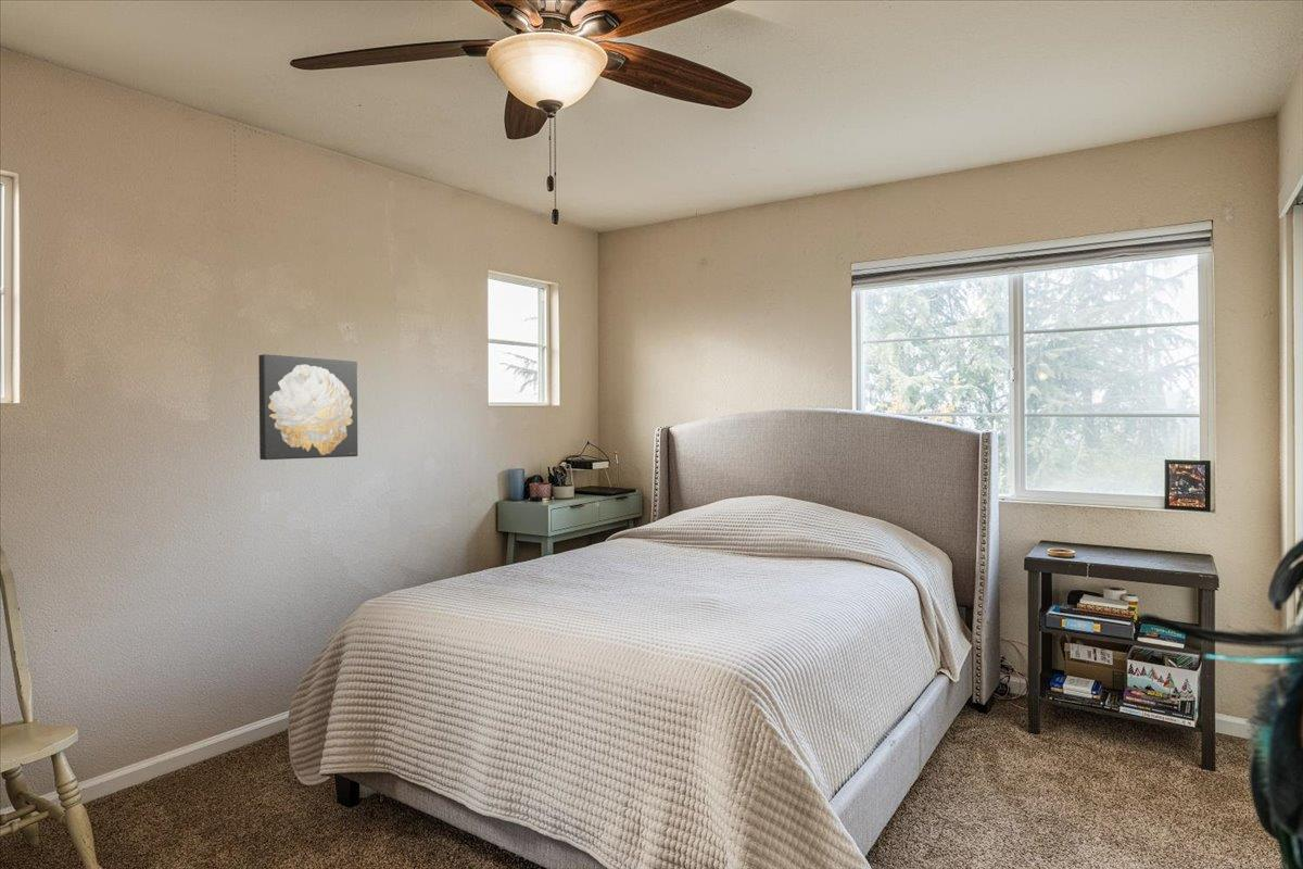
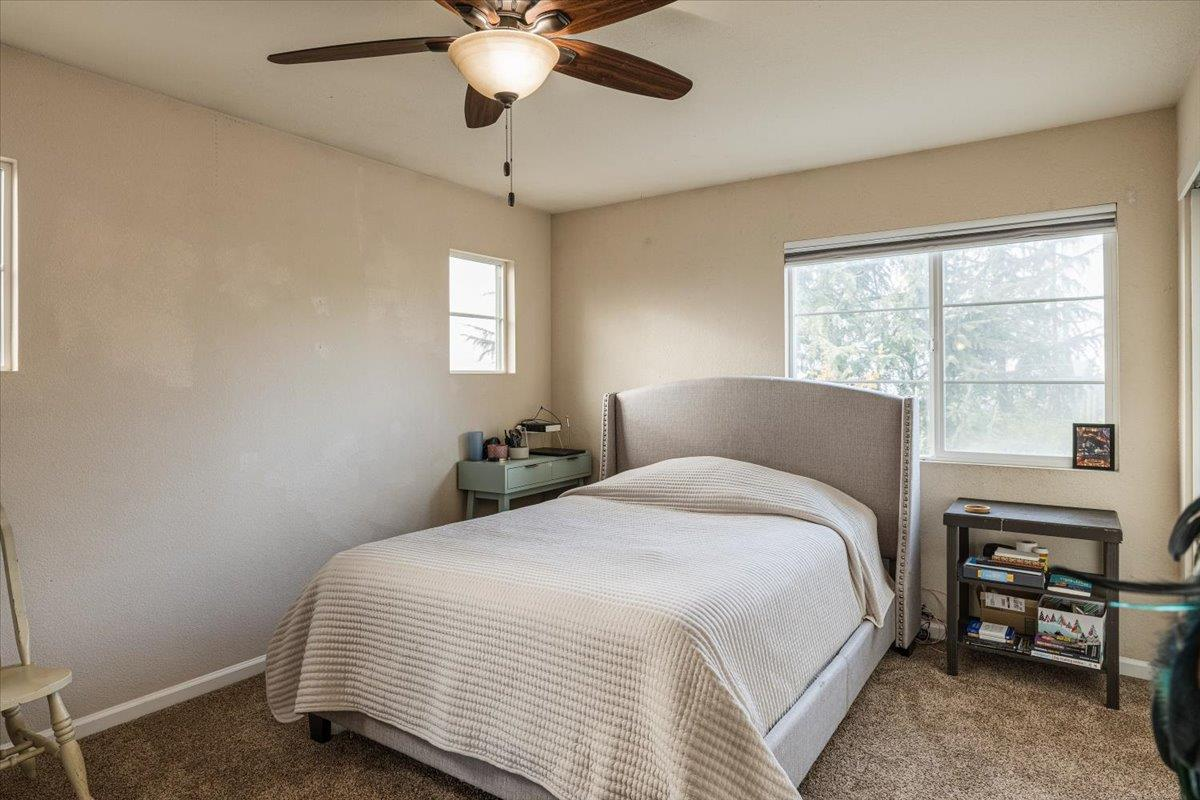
- wall art (309, 407)
